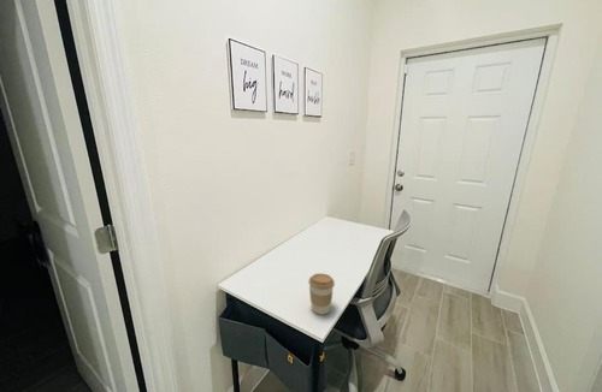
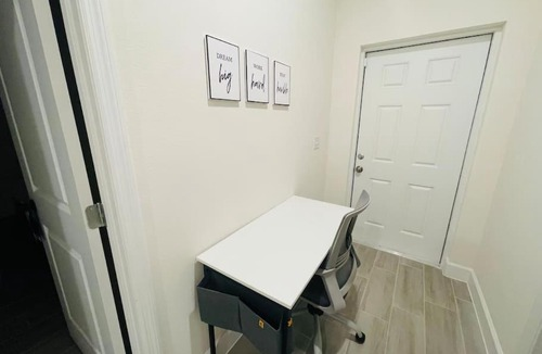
- coffee cup (320, 292)
